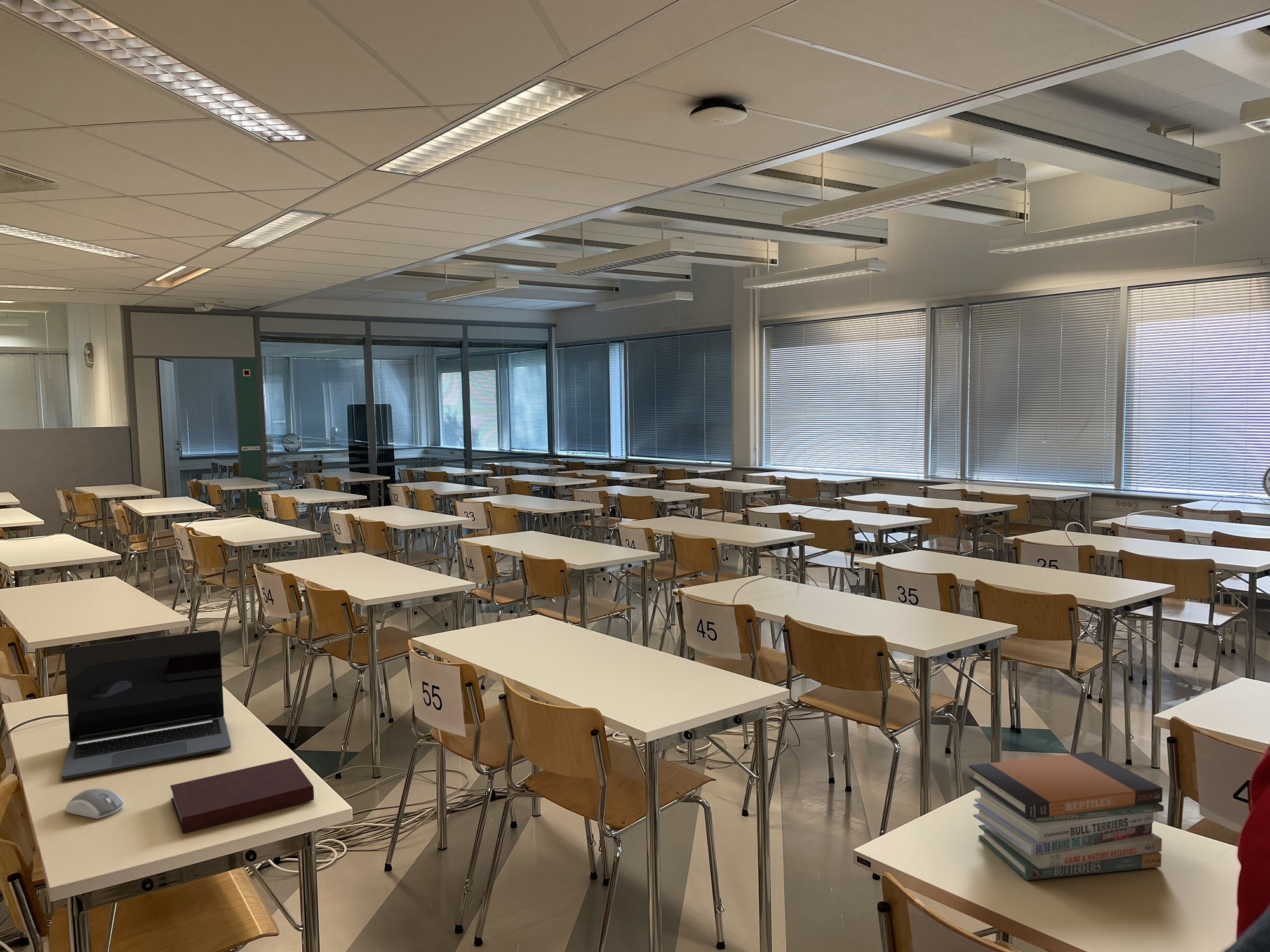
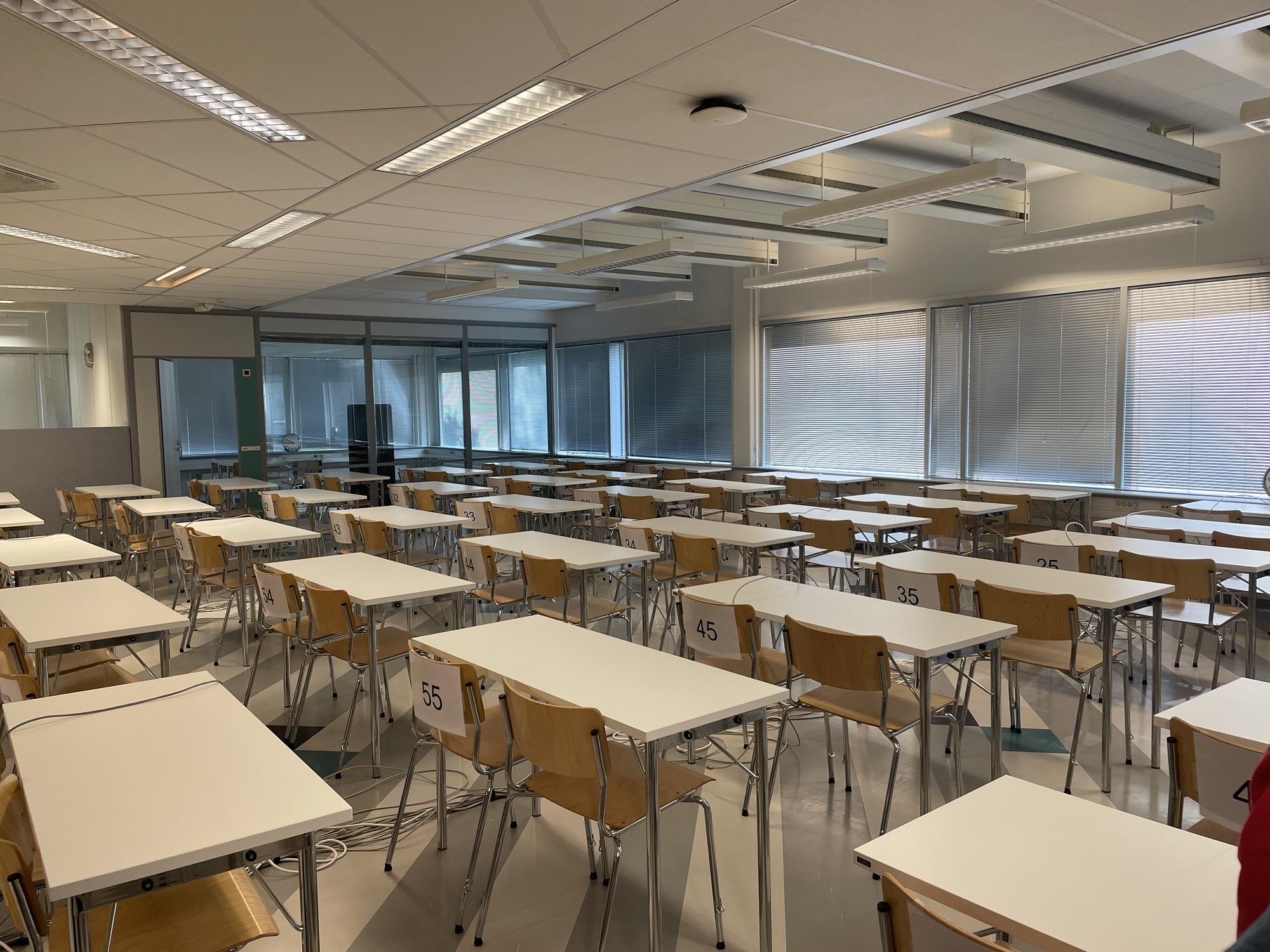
- laptop (147, 699)
- notebook (241, 793)
- book stack (1062, 814)
- computer mouse (93, 800)
